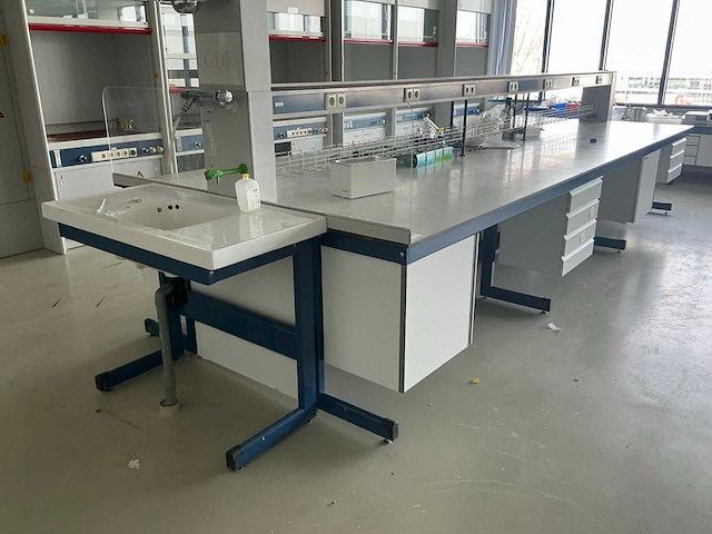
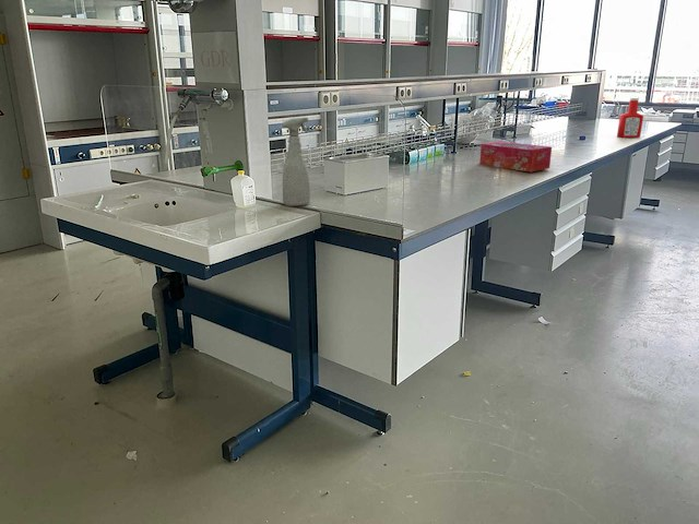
+ soap bottle (631, 117)
+ tissue box (514, 155)
+ spray bottle (295, 162)
